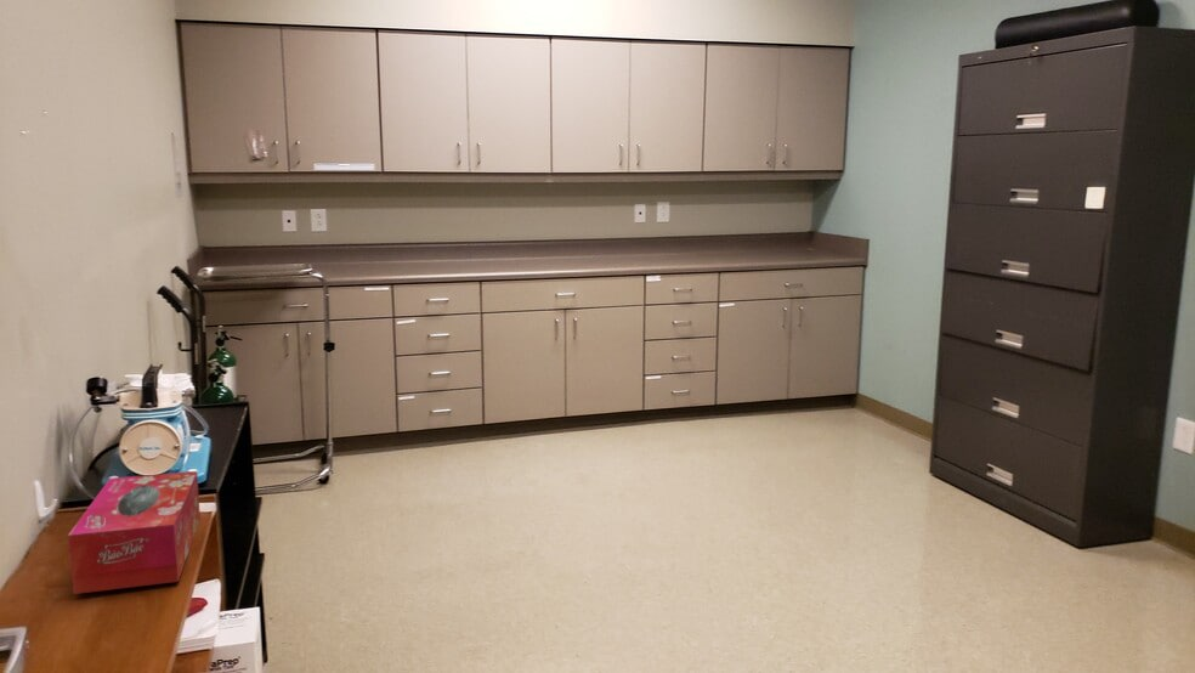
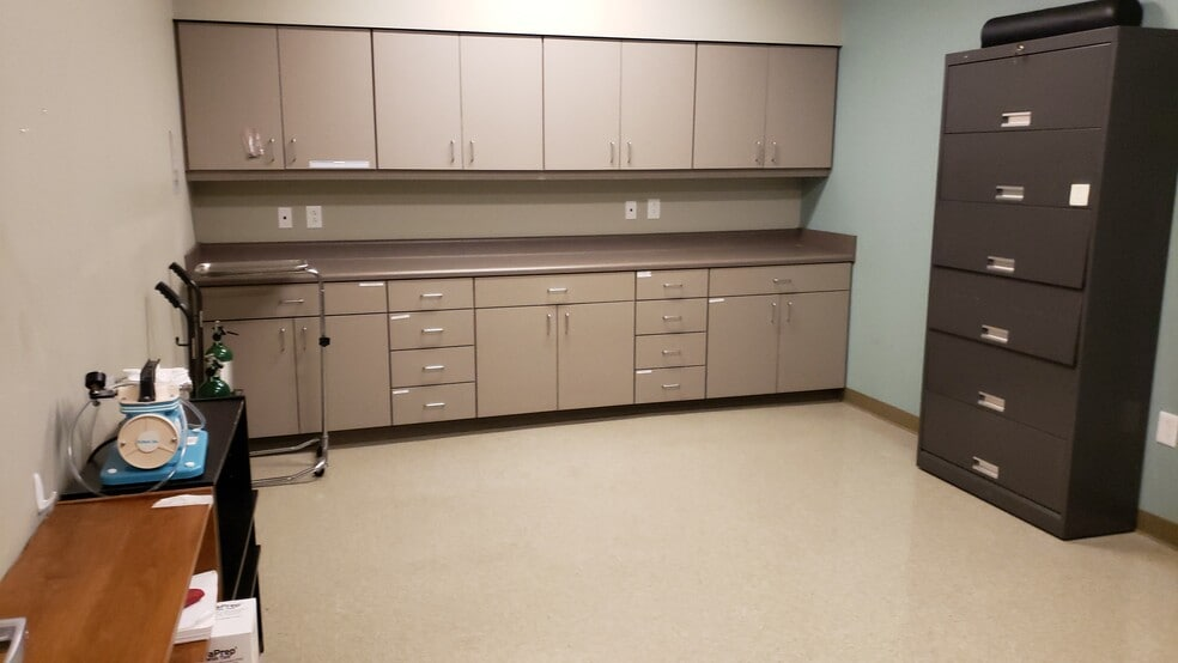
- tissue box (141, 526)
